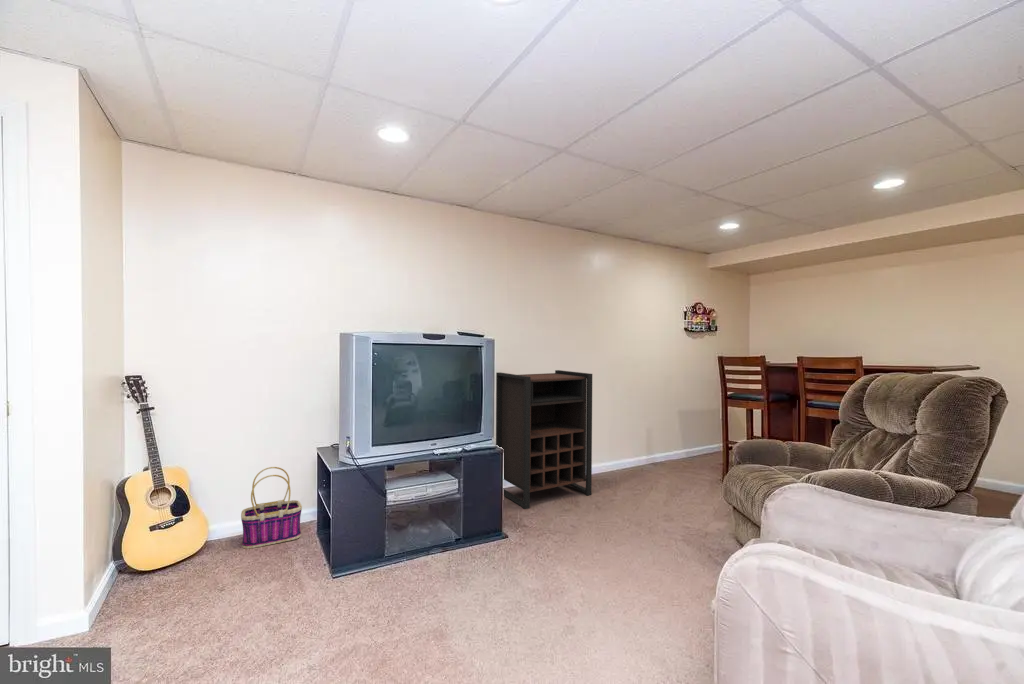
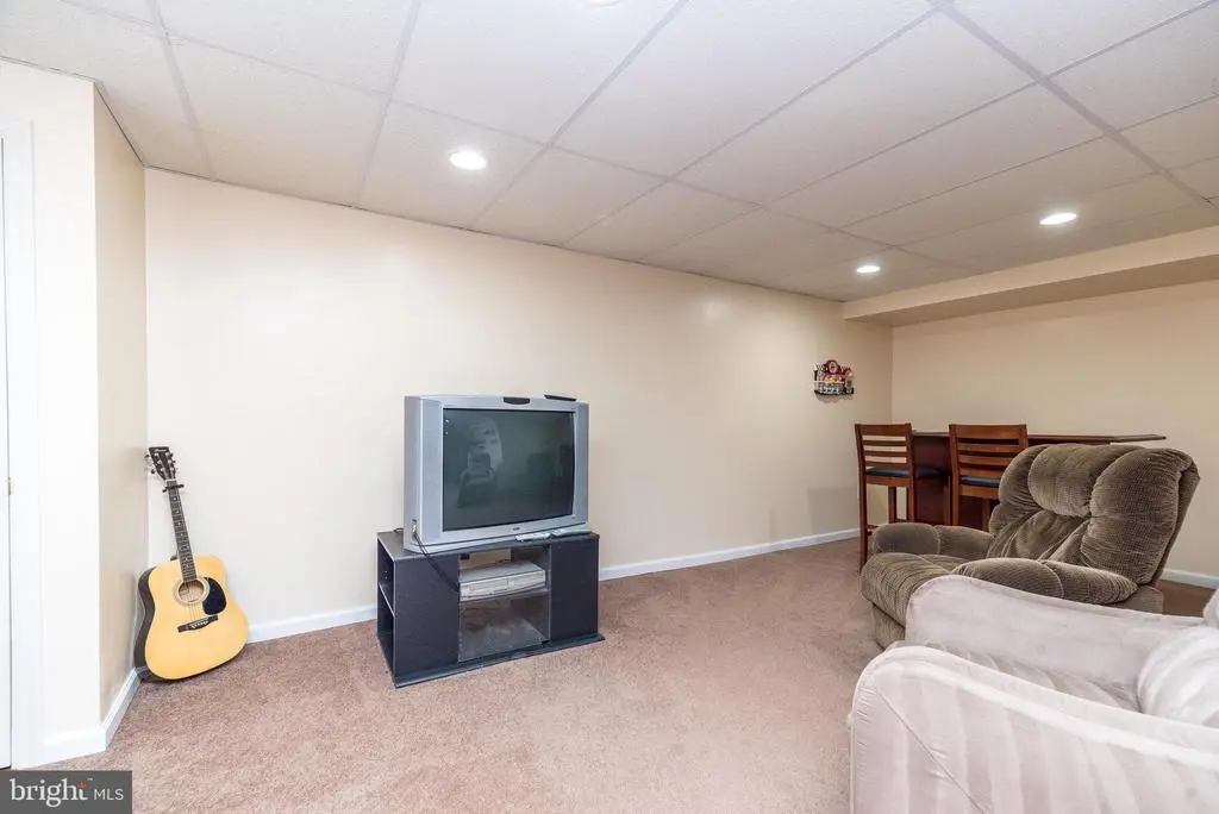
- shelving unit (543, 433)
- basket (272, 504)
